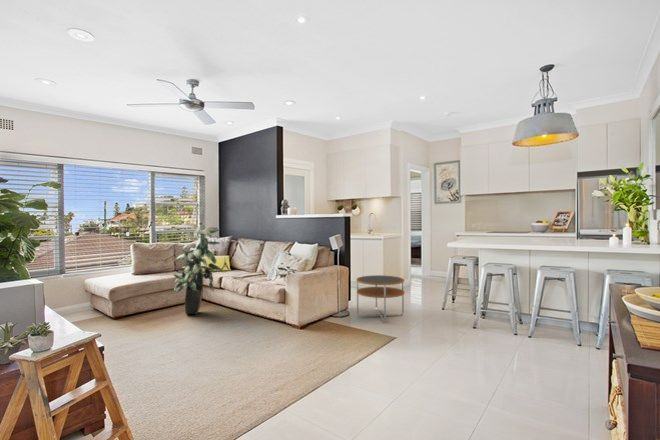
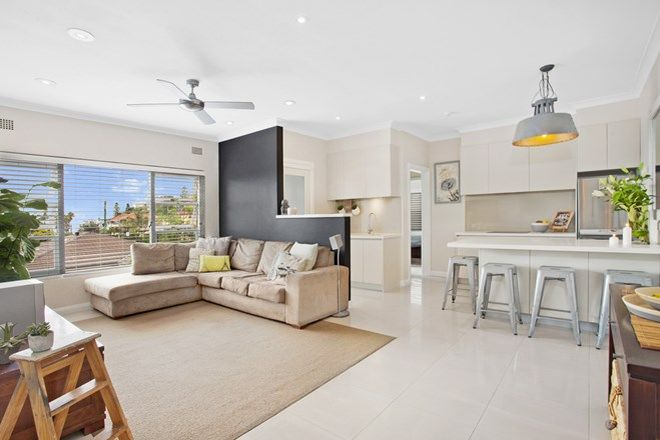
- side table (380, 297)
- indoor plant (196, 267)
